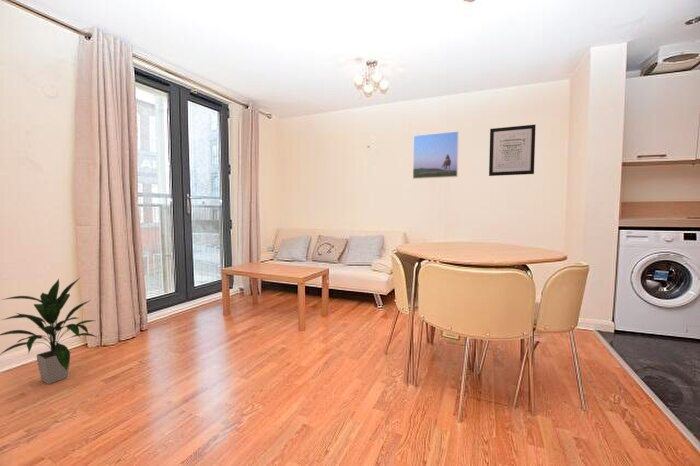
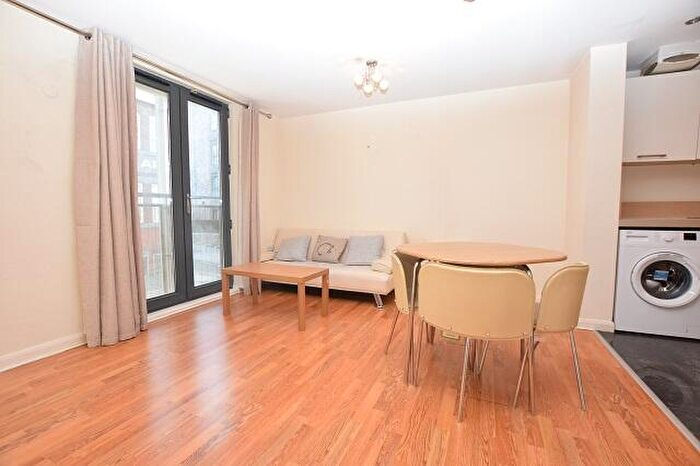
- wall art (511, 151)
- indoor plant (51, 331)
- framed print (435, 155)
